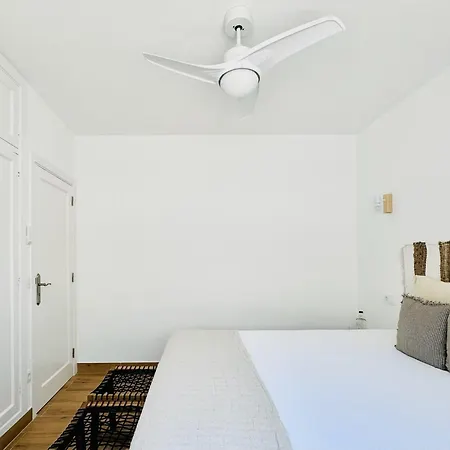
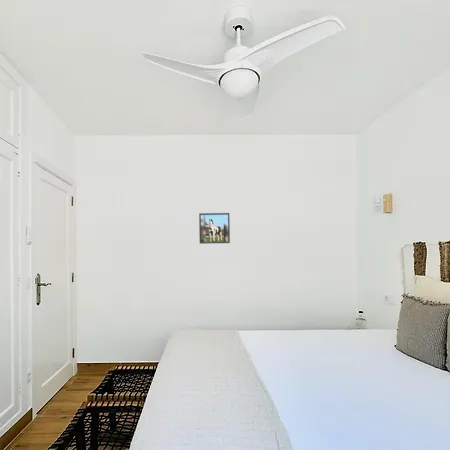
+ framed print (214, 228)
